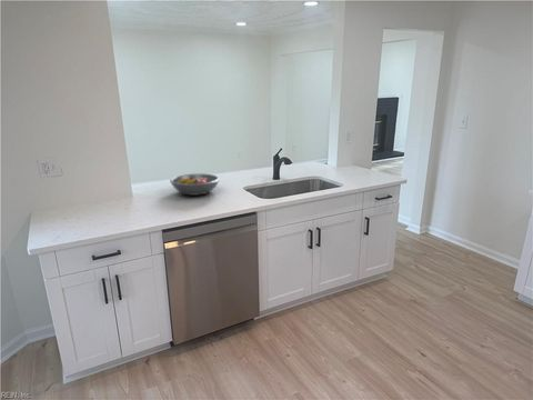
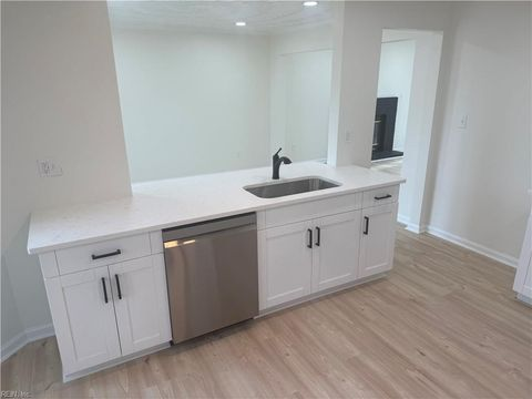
- fruit bowl (195, 183)
